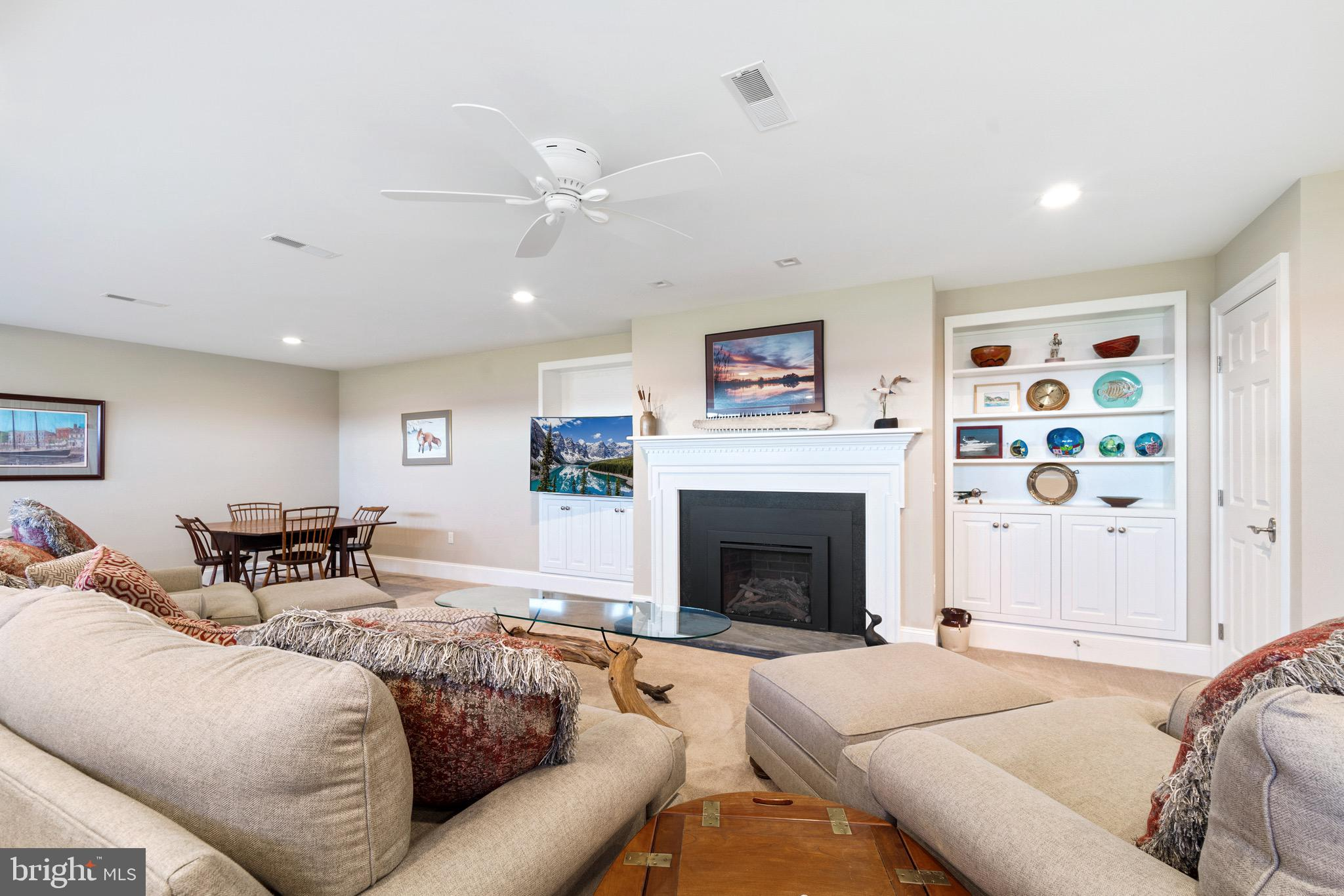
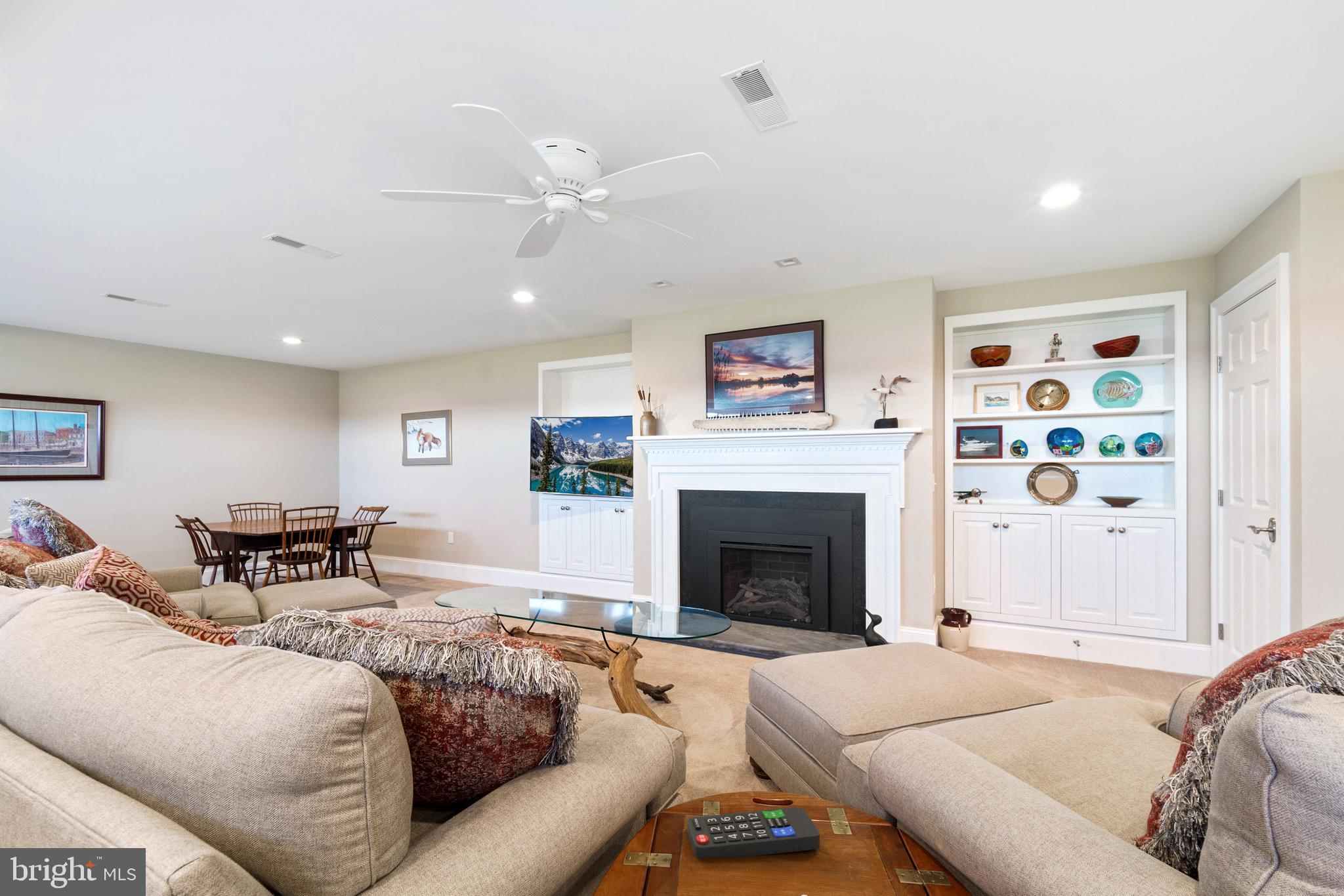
+ remote control (752, 832)
